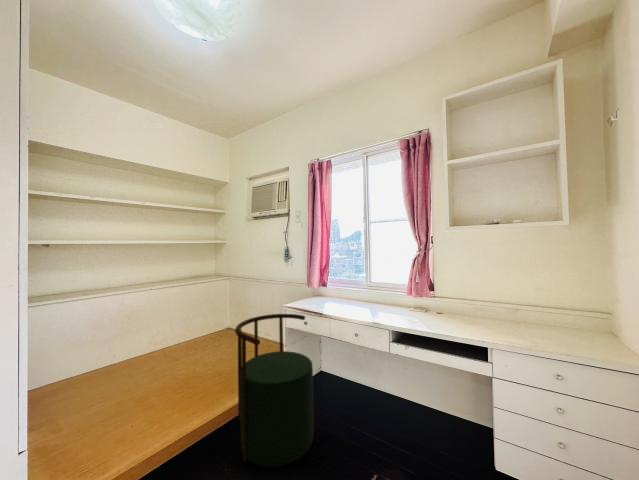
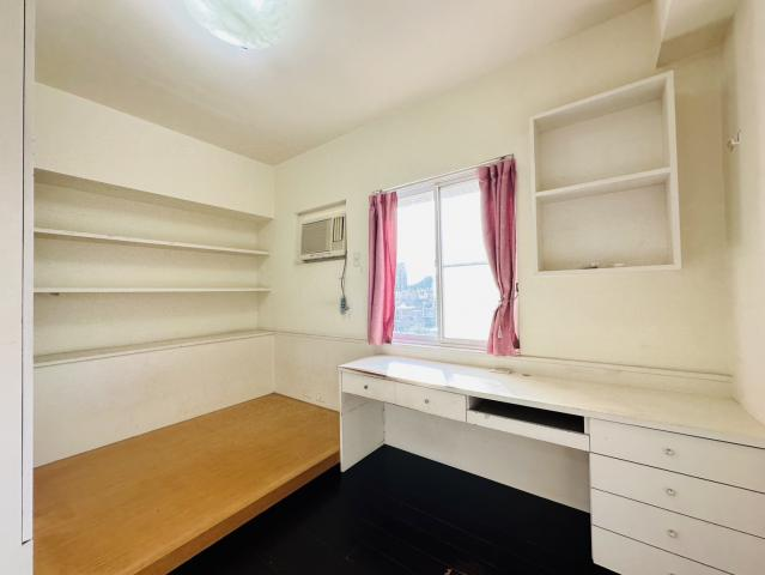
- stool (275, 379)
